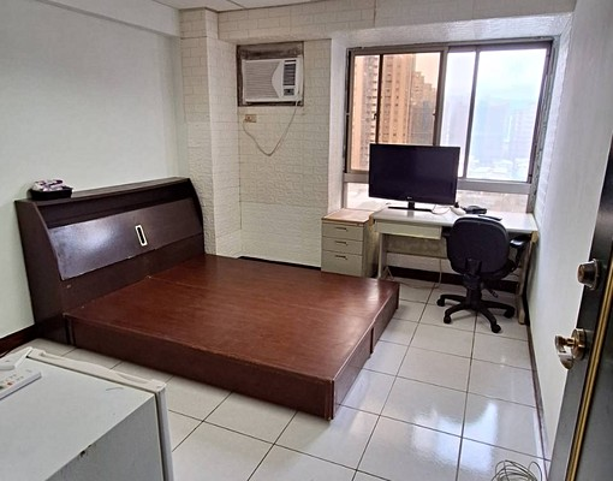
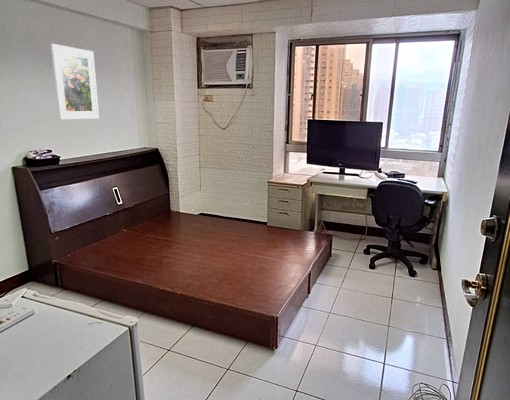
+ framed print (76, 84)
